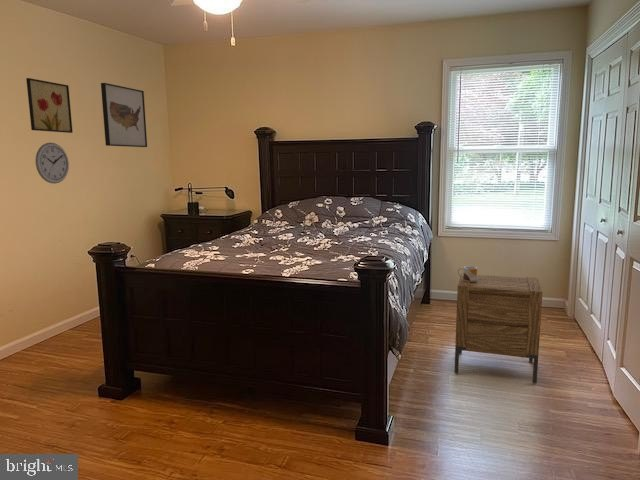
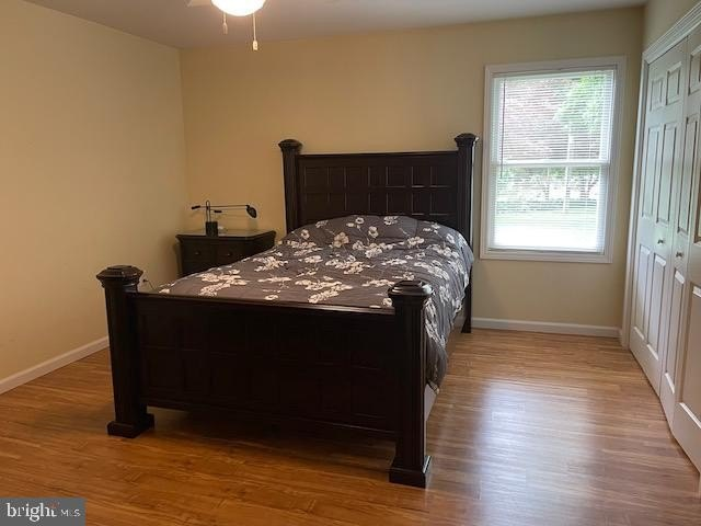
- nightstand (496, 325)
- wall art (125, 117)
- wall clock (53, 163)
- wall art (49, 106)
- mug (467, 273)
